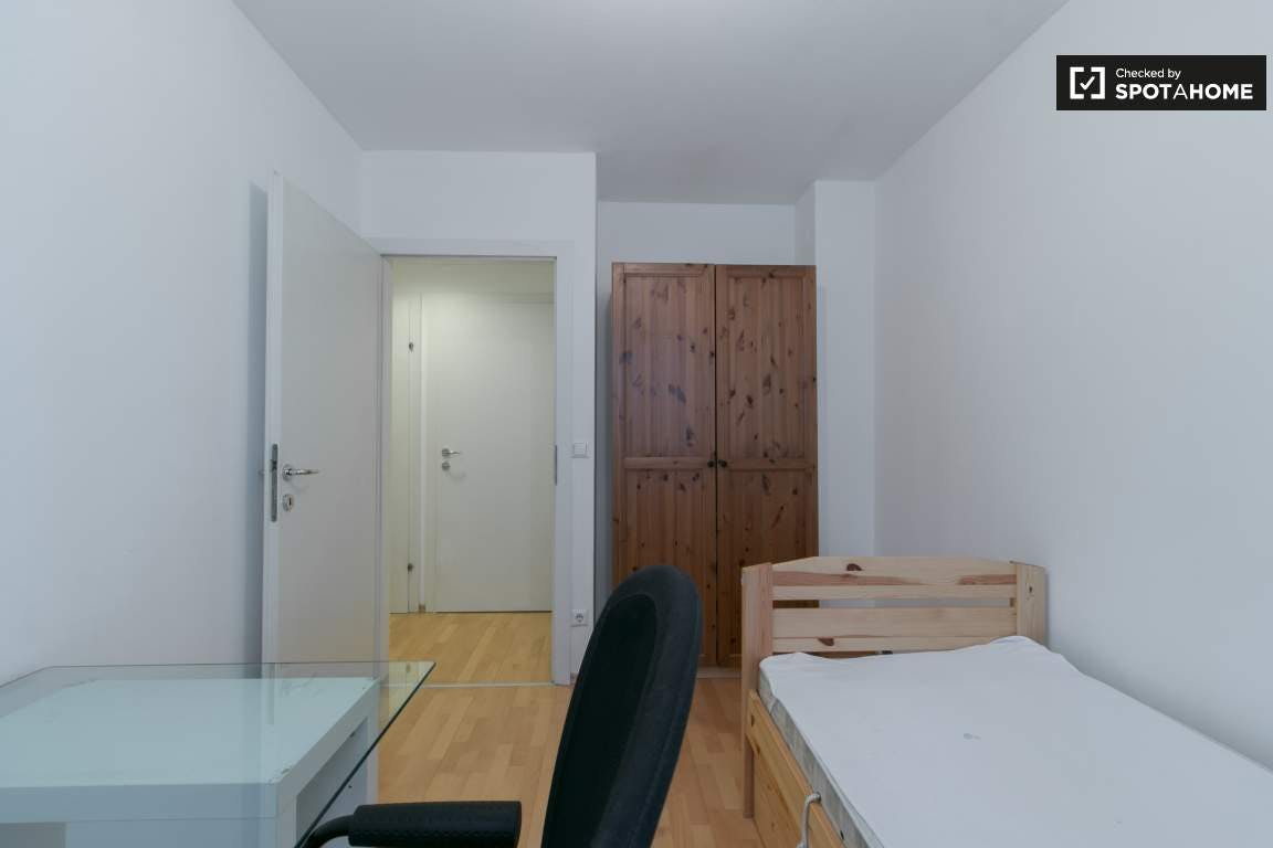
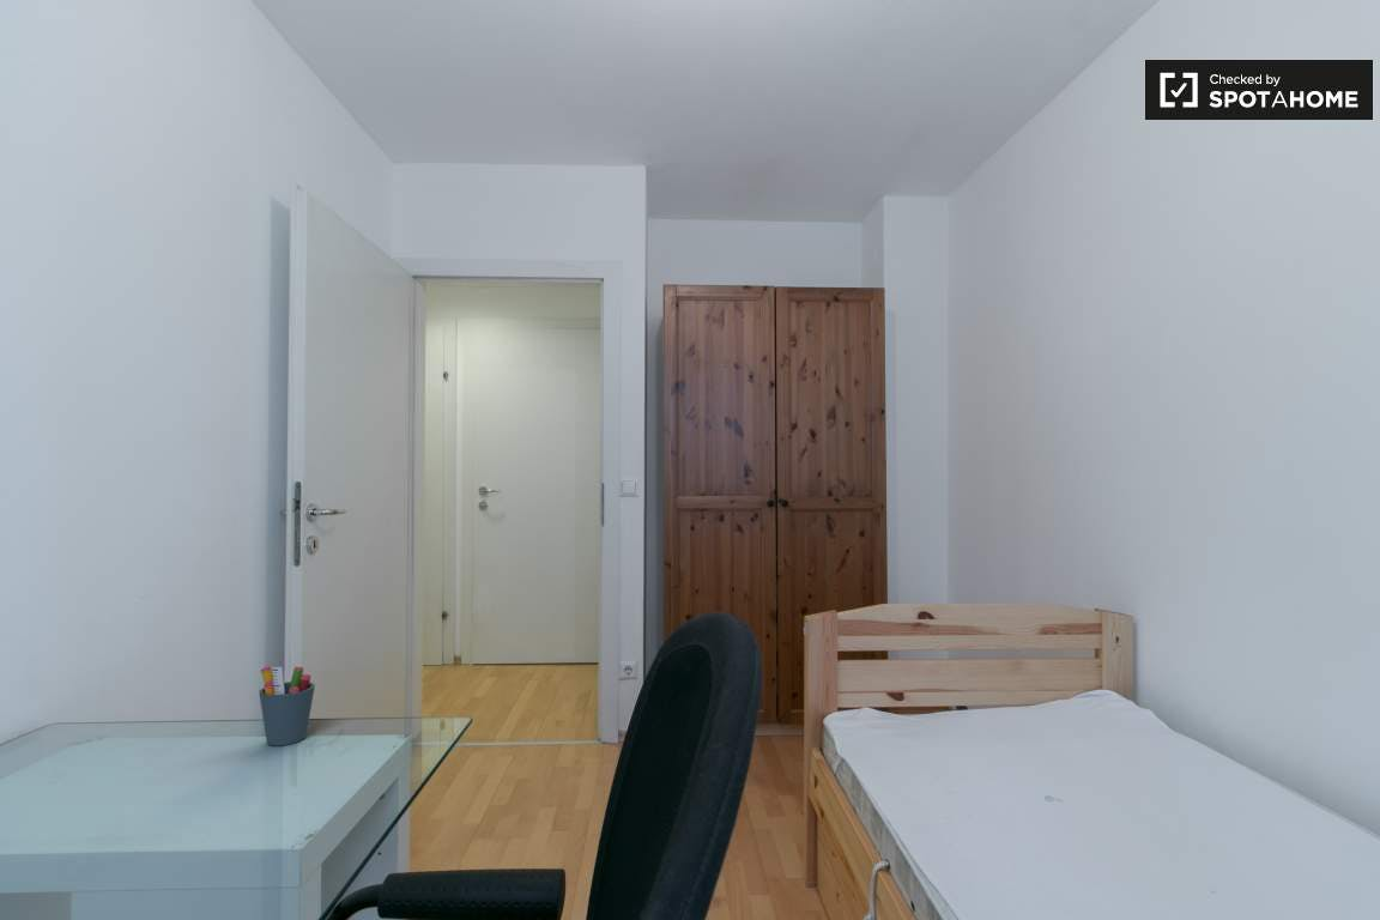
+ pen holder (286, 700)
